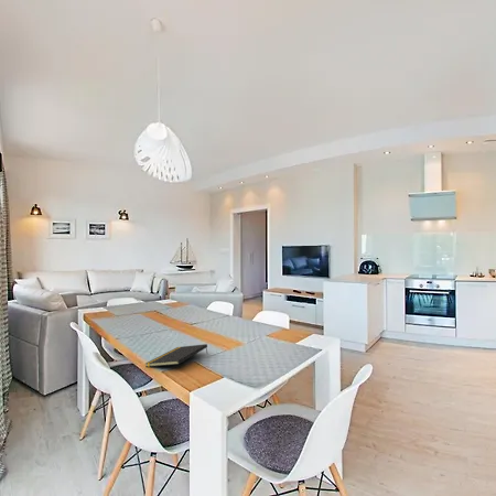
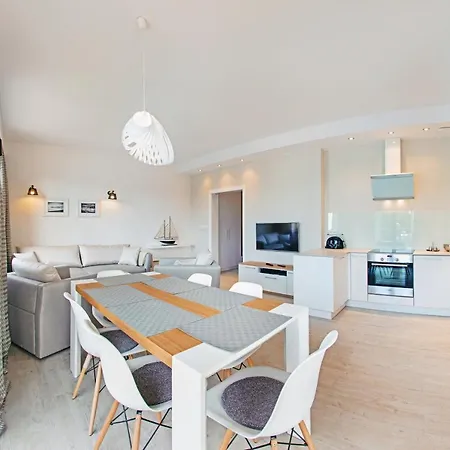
- notepad (177, 354)
